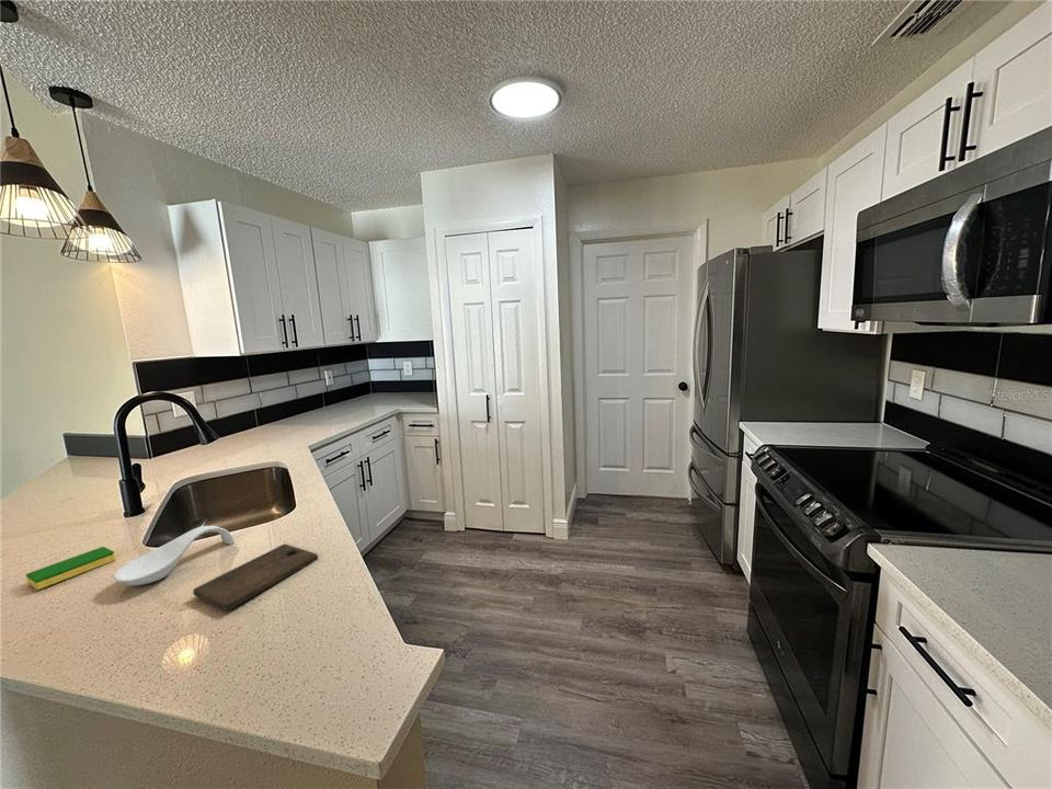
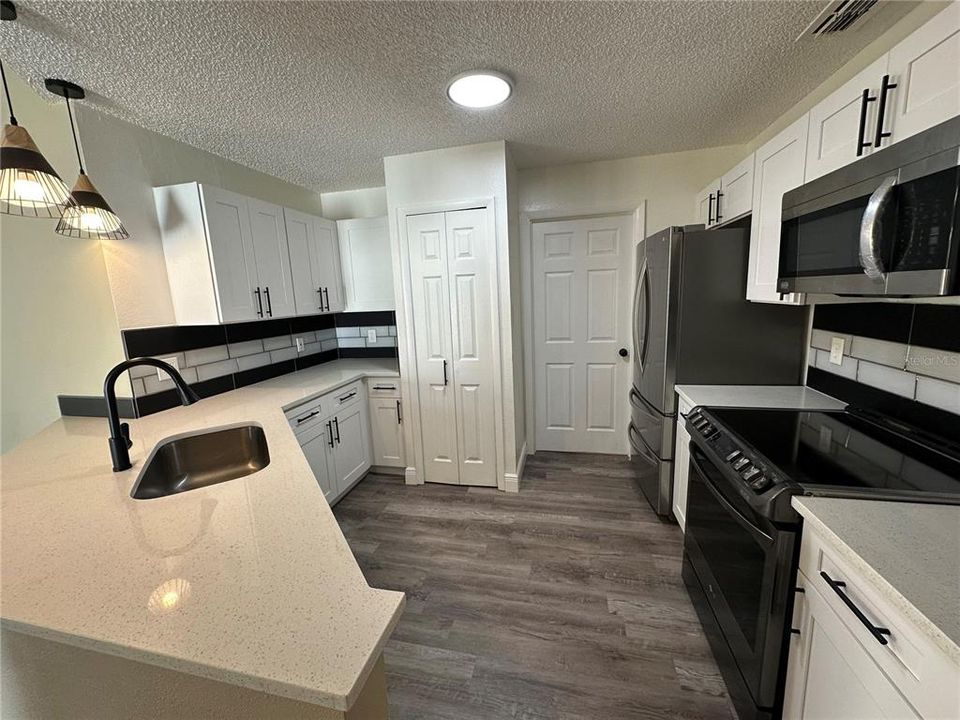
- spoon rest (178, 551)
- dish sponge (72, 567)
- cutting board (259, 573)
